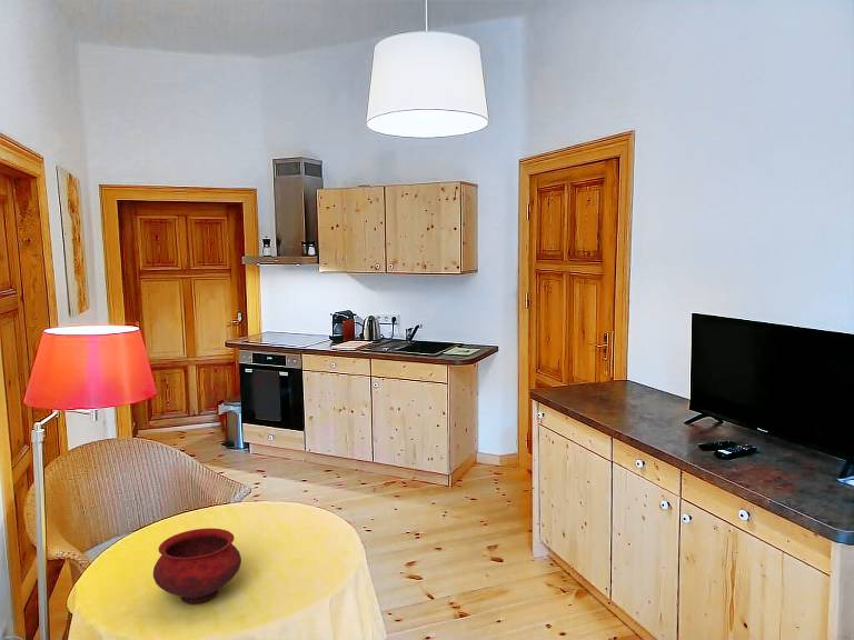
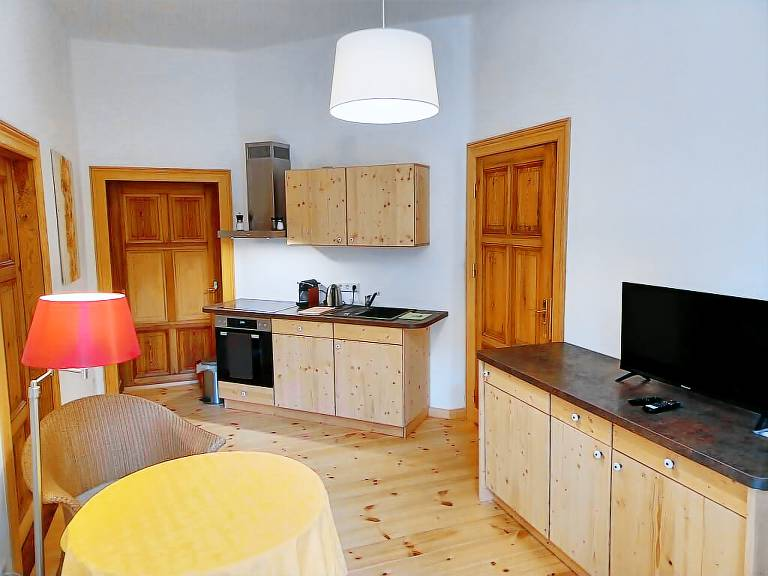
- bowl (198, 569)
